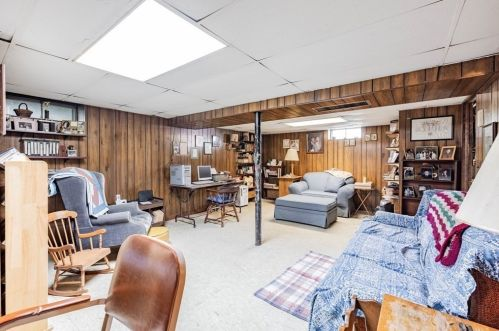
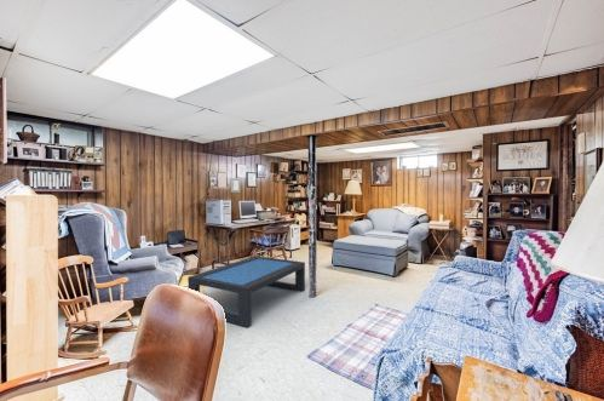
+ coffee table (252, 283)
